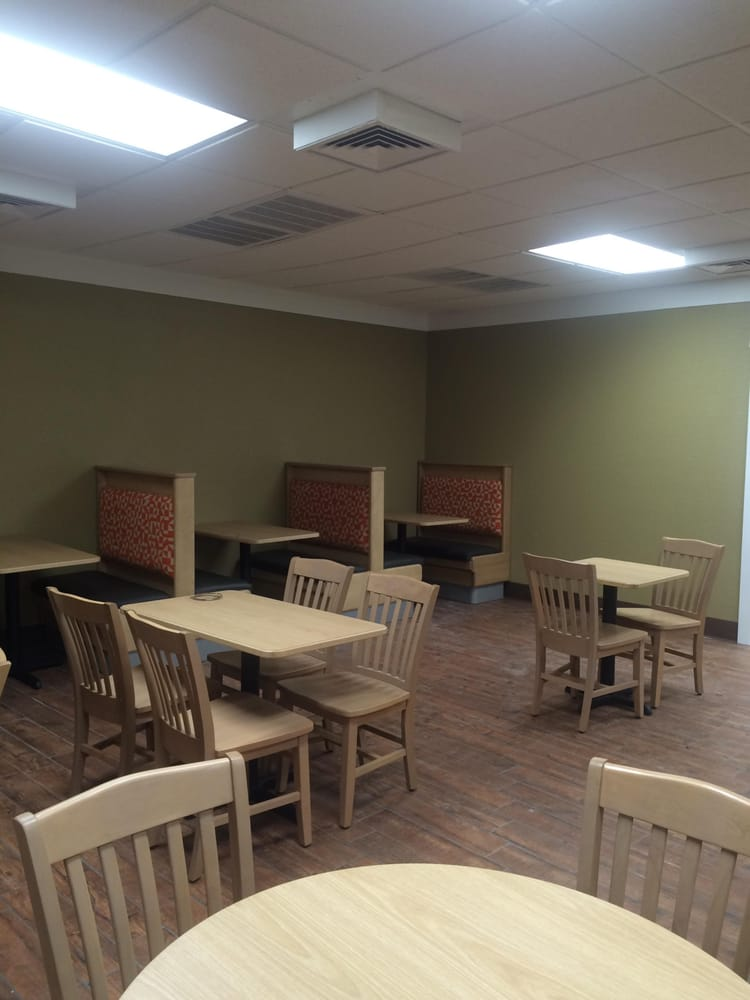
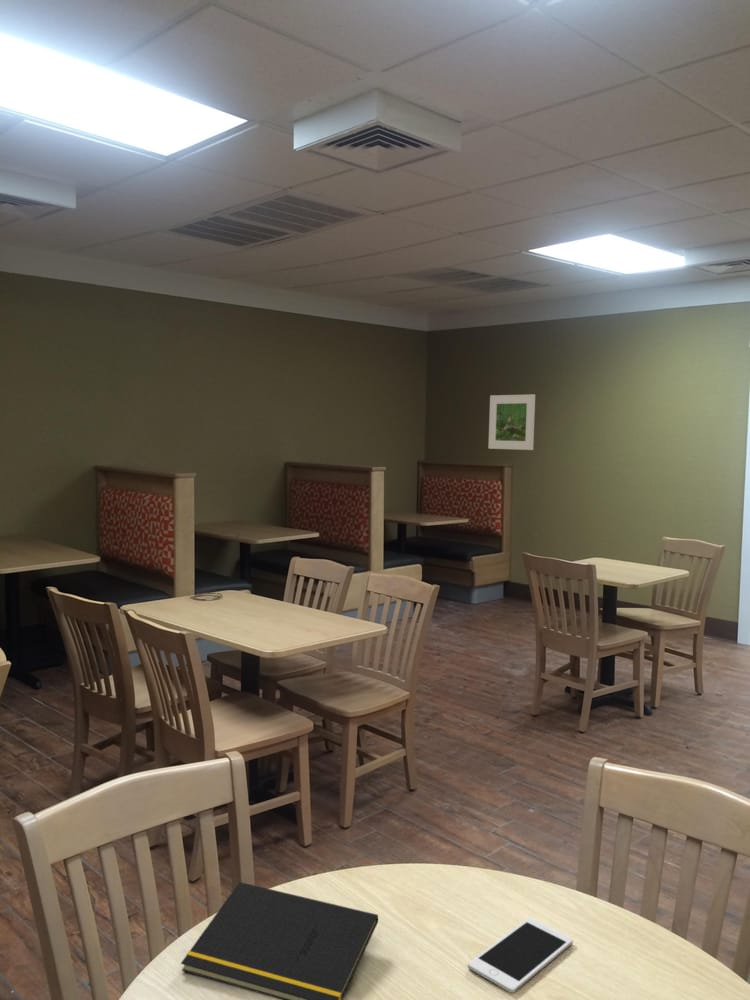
+ notepad (282, 941)
+ cell phone (521, 952)
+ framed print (511, 422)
